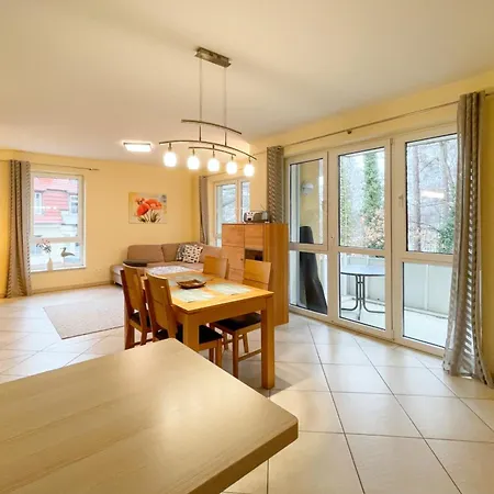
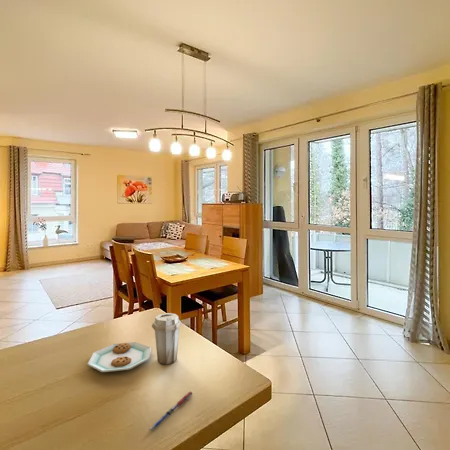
+ pen (172, 409)
+ plate (134, 342)
